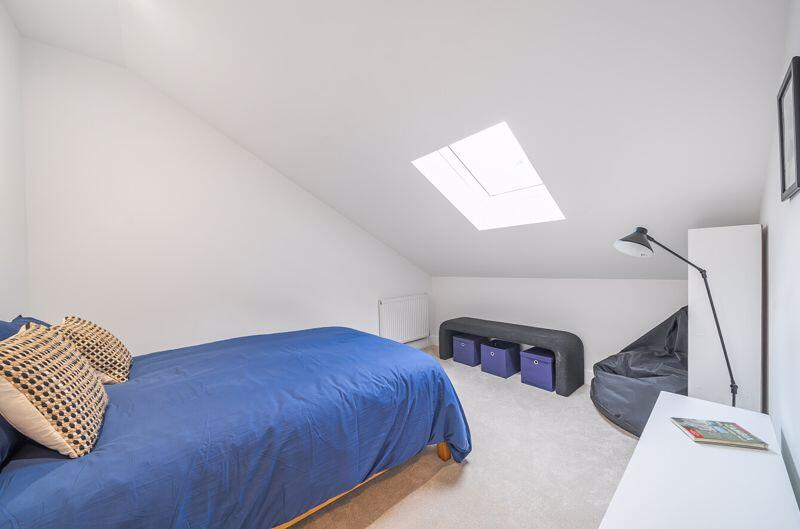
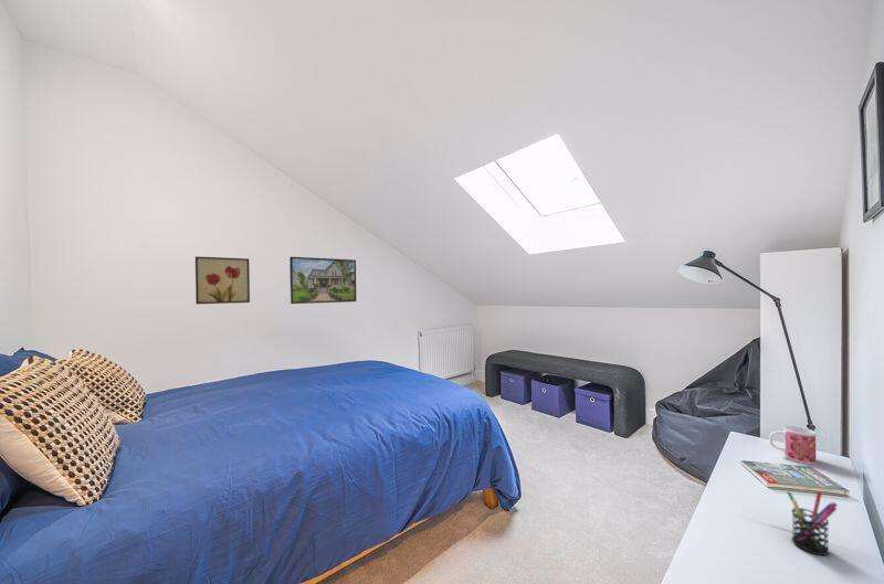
+ pen holder (807, 516)
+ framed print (325, 280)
+ mug (791, 442)
+ wall art (223, 280)
